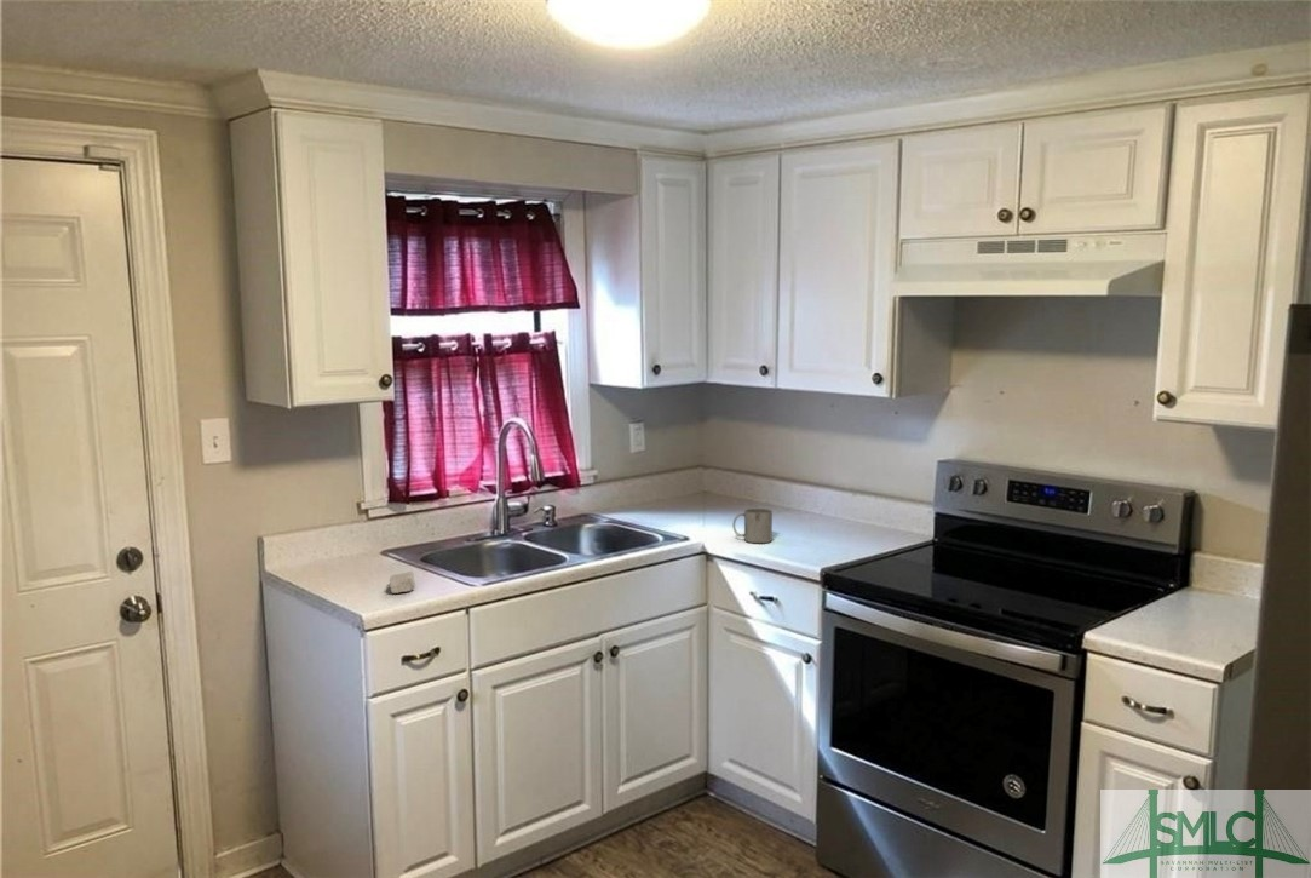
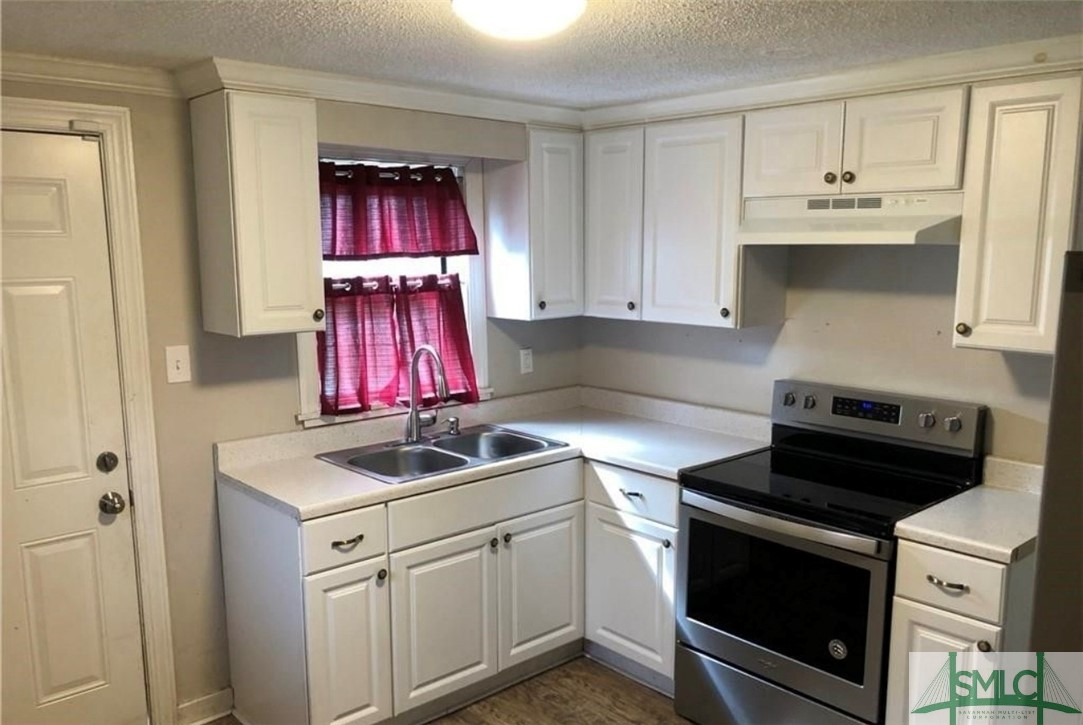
- soap bar (402, 580)
- mug (752, 526)
